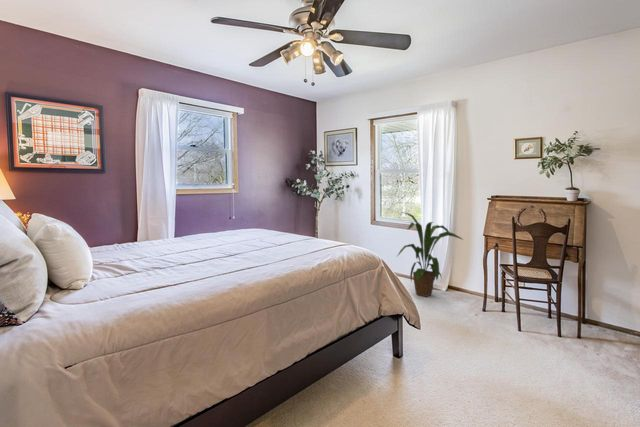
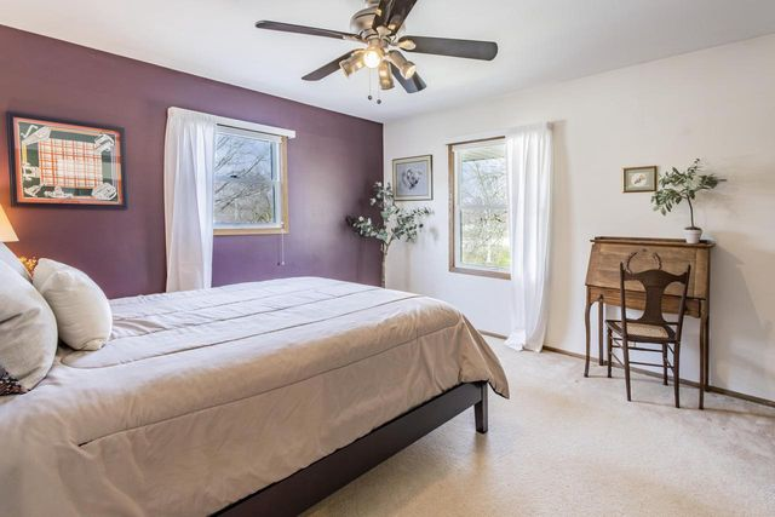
- house plant (430, 254)
